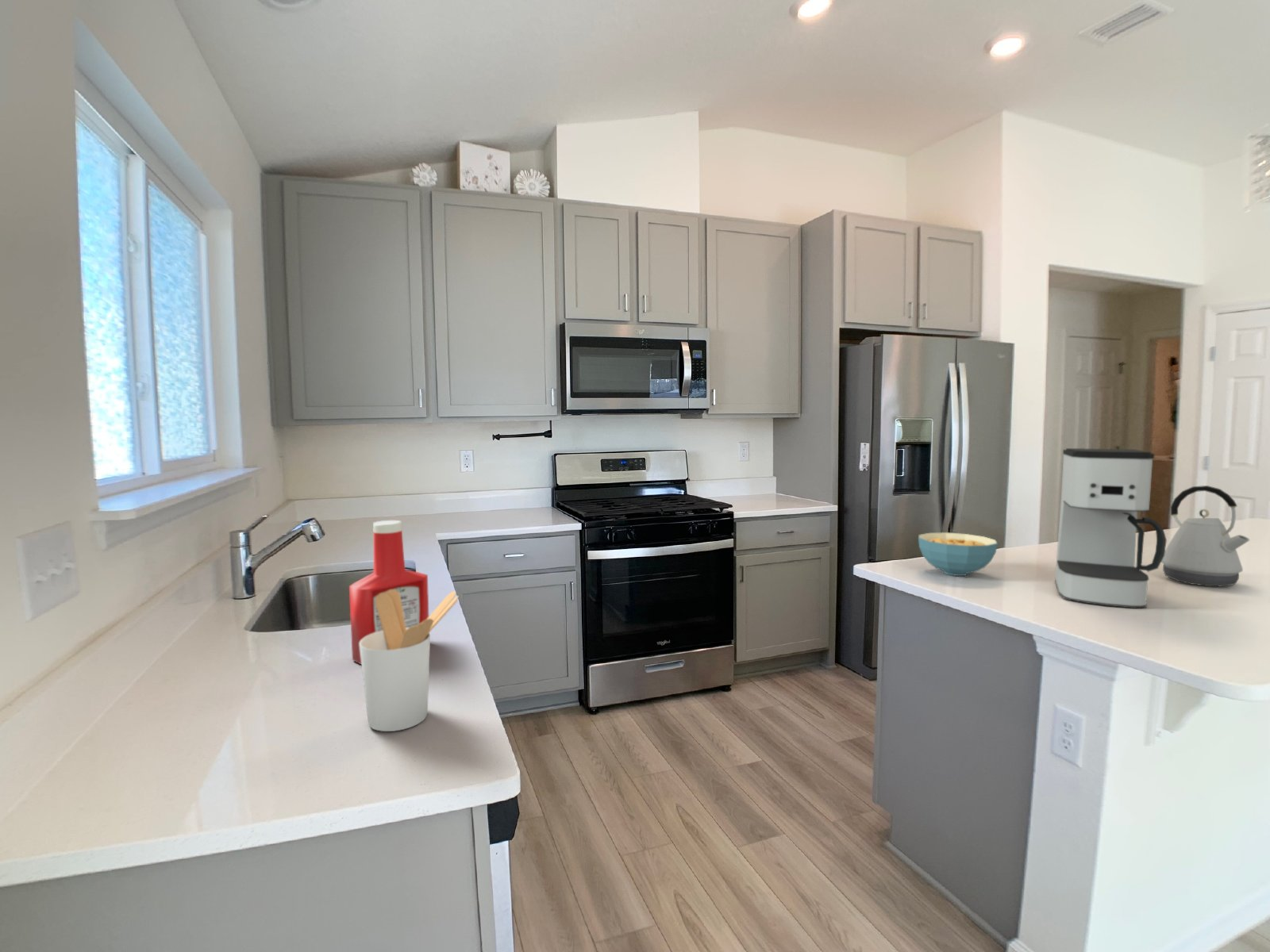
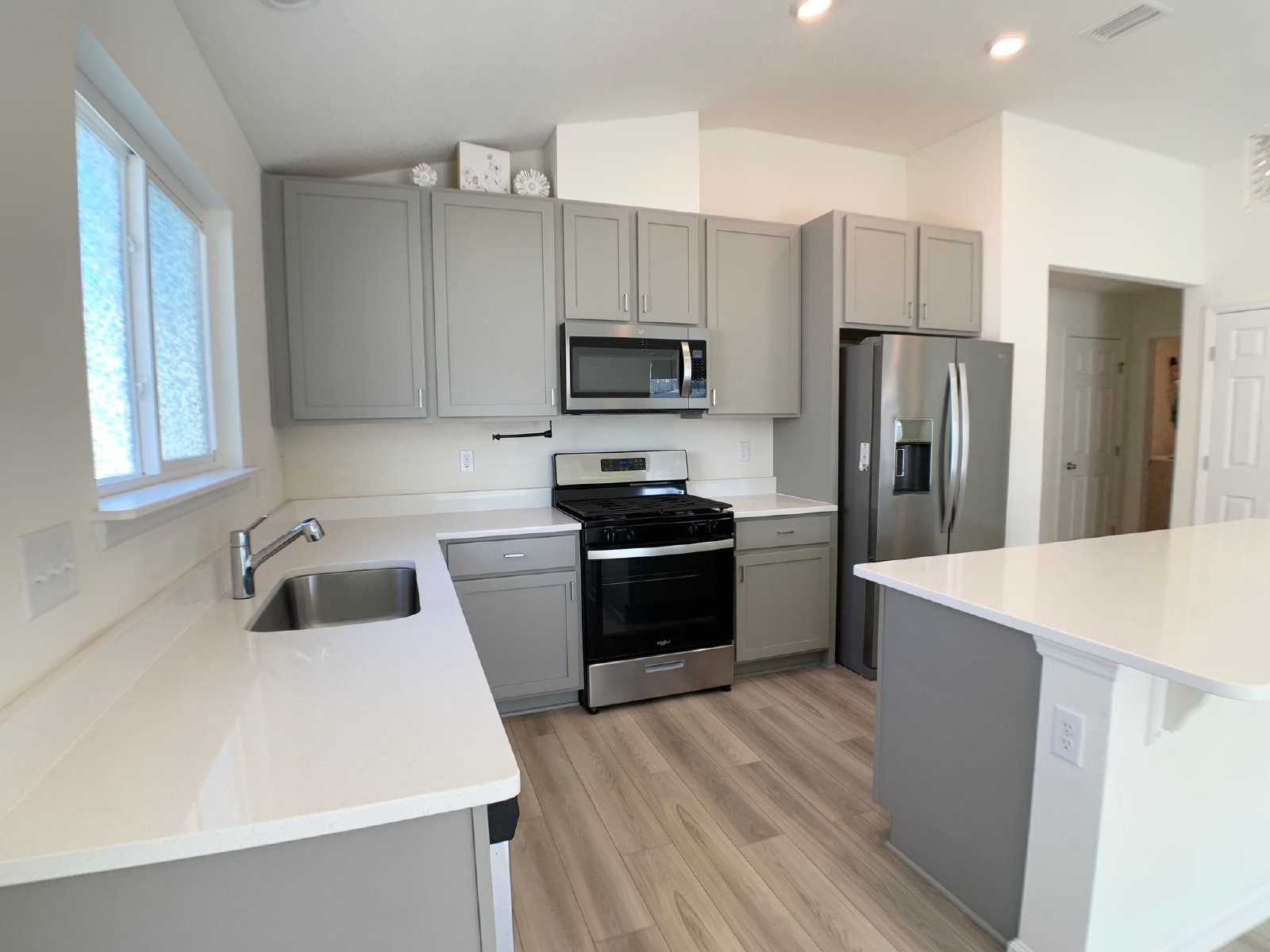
- utensil holder (414, 654)
- coffee maker (1110, 524)
- soap bottle (390, 587)
- kettle (1205, 534)
- cereal bowl (956, 555)
